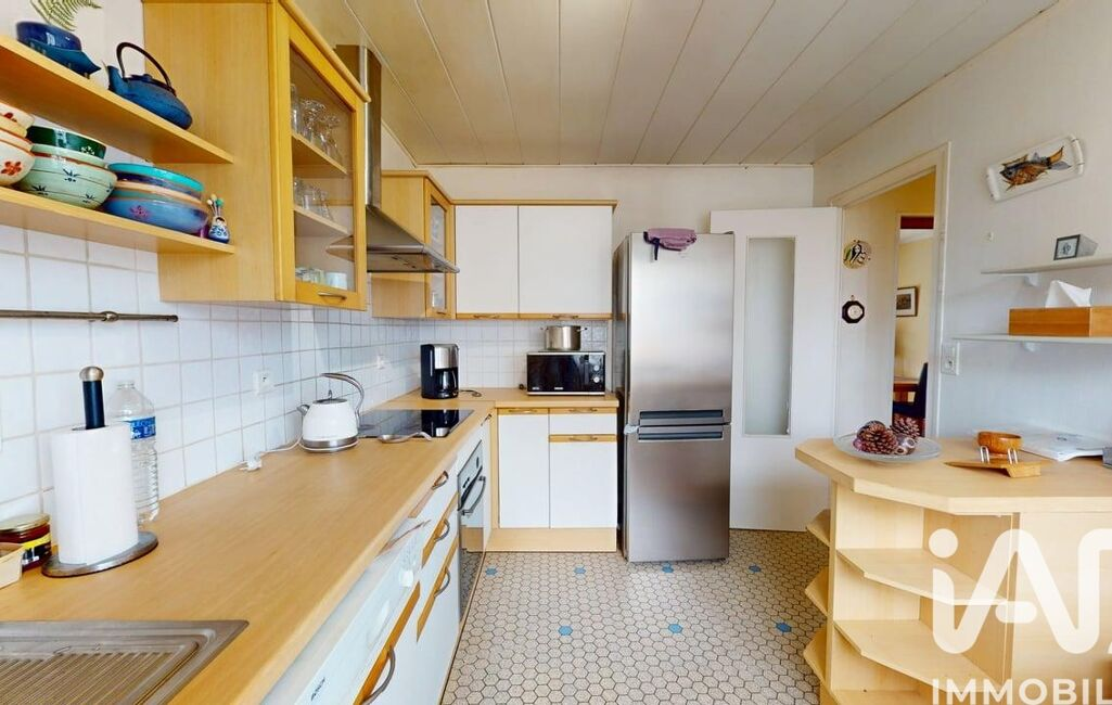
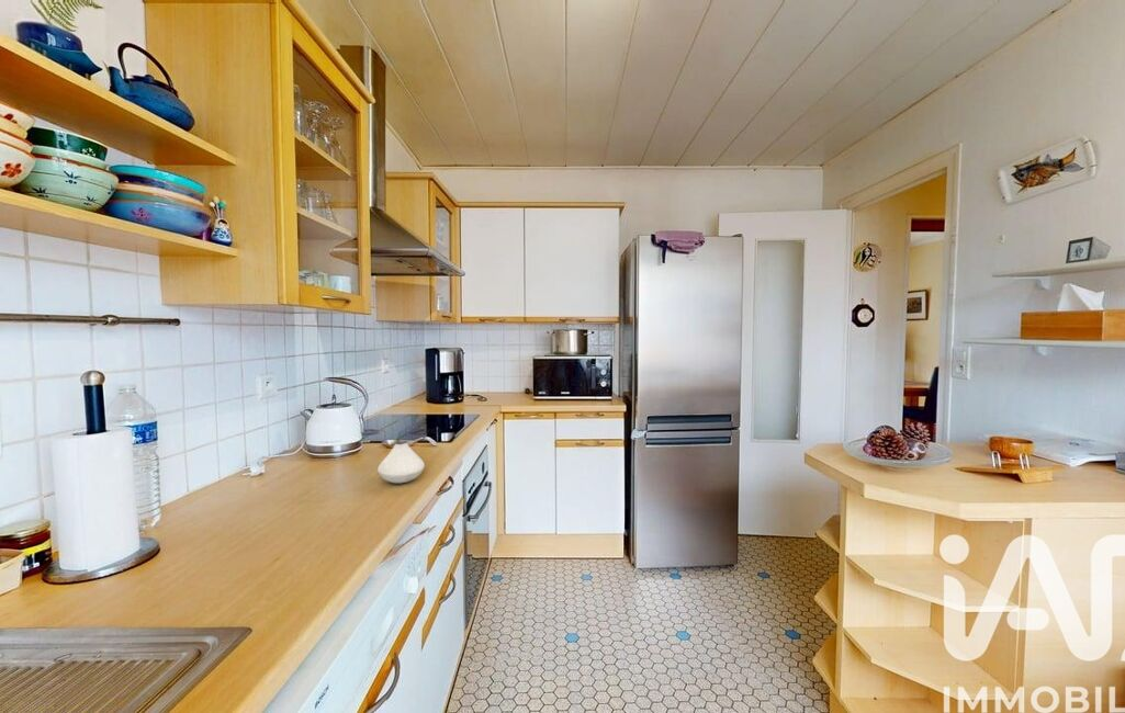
+ spoon rest (401, 461)
